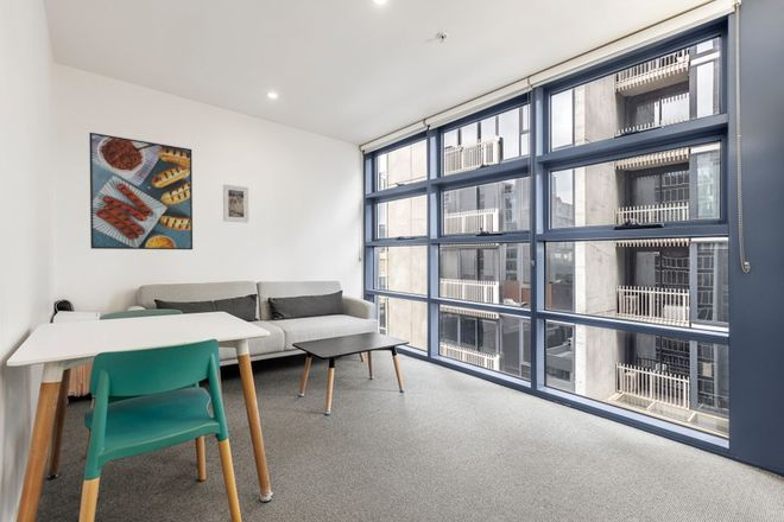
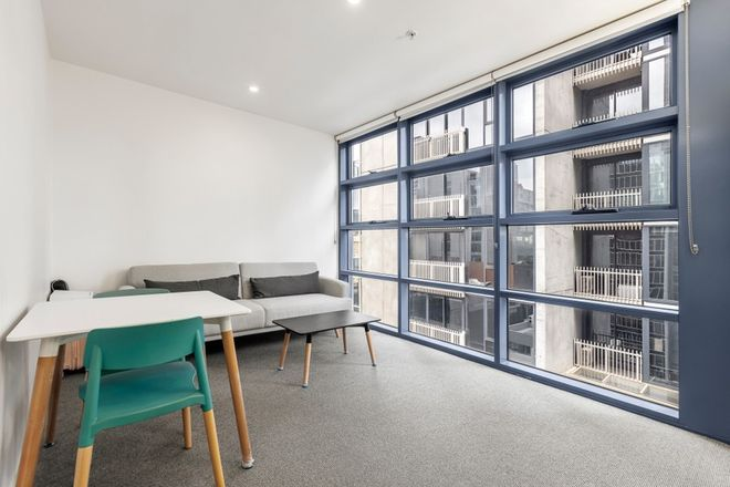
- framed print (235, 203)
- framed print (144, 195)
